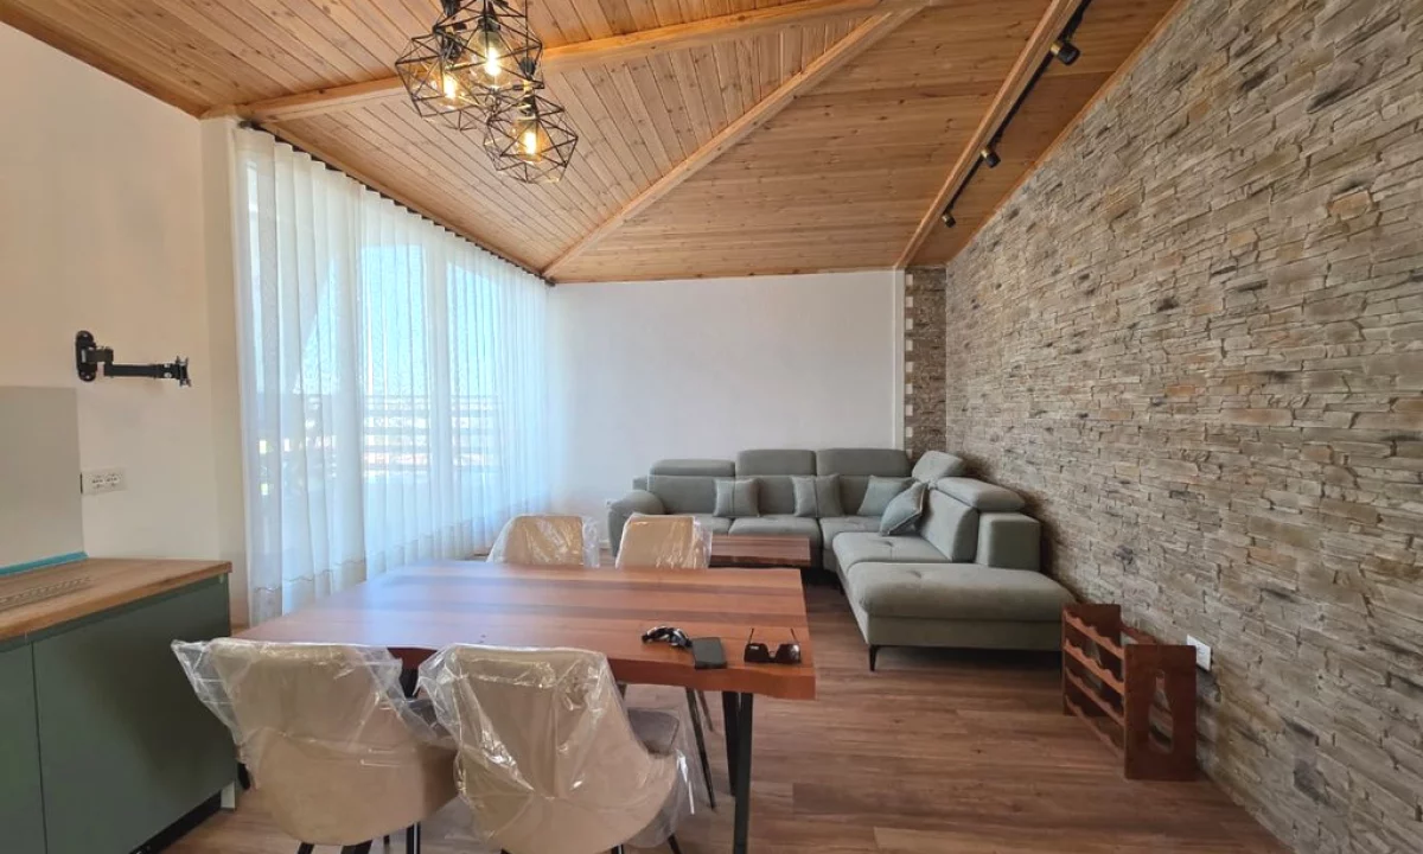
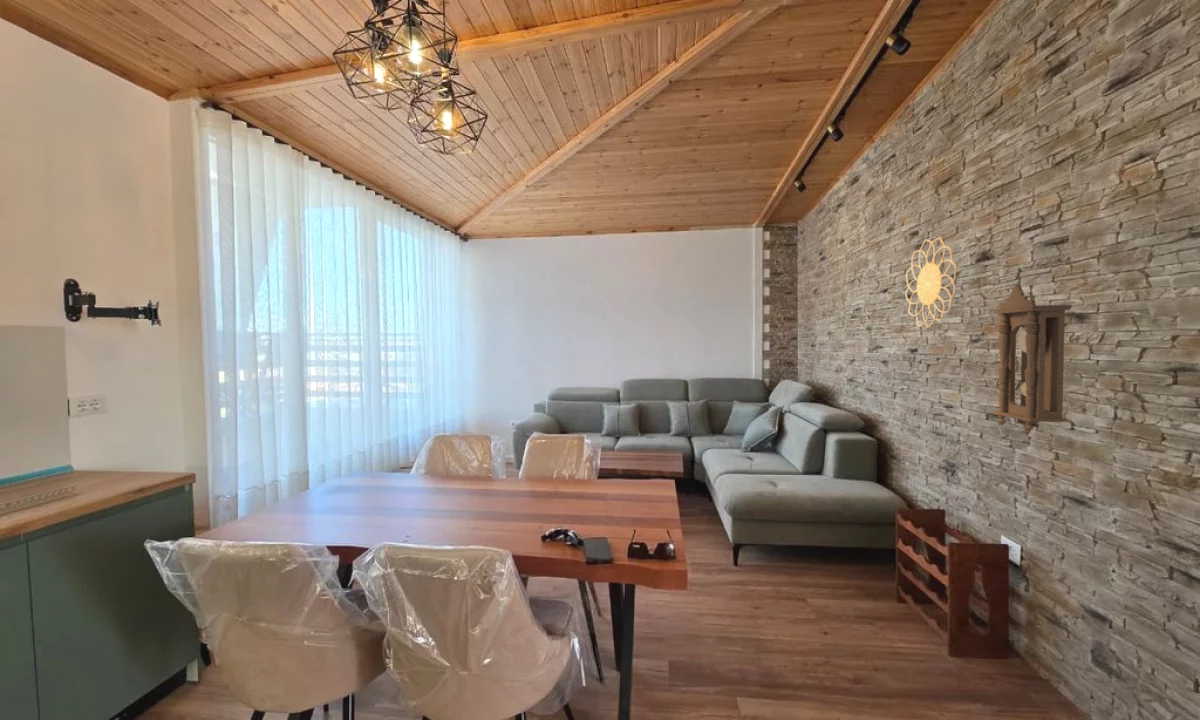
+ pendulum clock (1028, 360)
+ decorative wall piece (929, 283)
